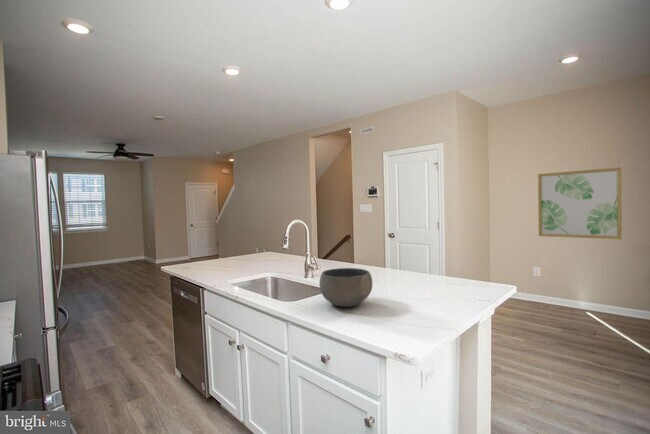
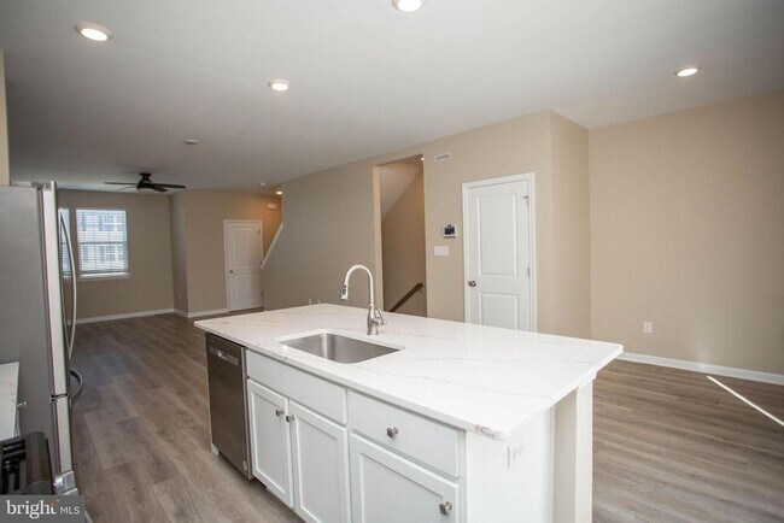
- wall art (577, 204)
- bowl (346, 287)
